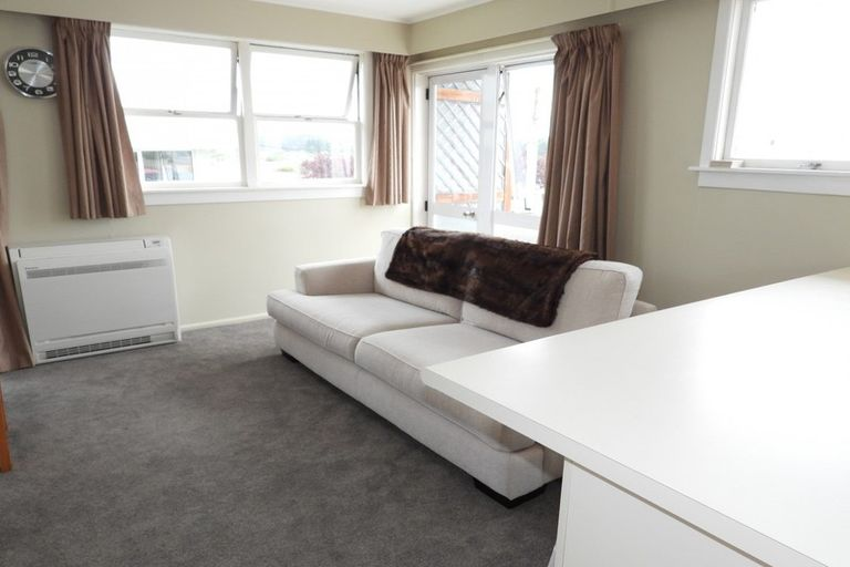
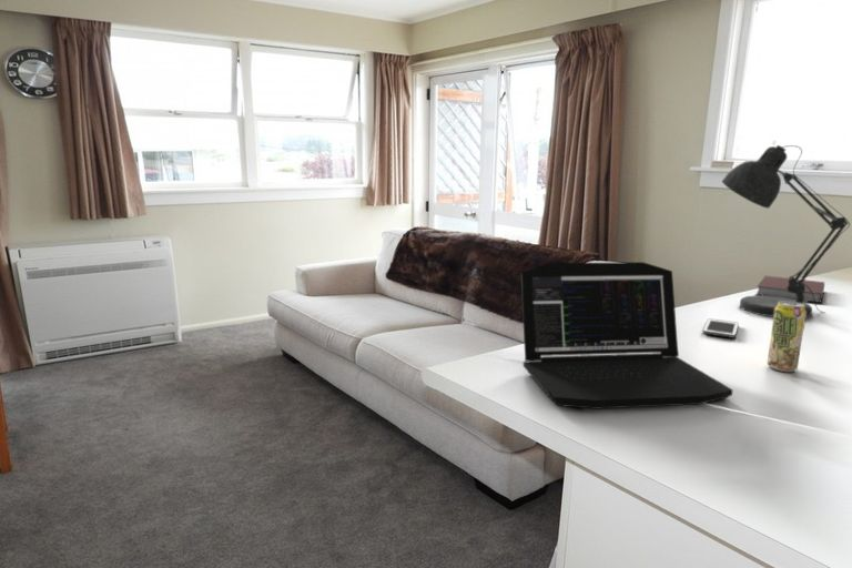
+ notebook (788, 285)
+ desk lamp (768, 207)
+ beverage can (787, 335)
+ laptop (620, 328)
+ cell phone (720, 327)
